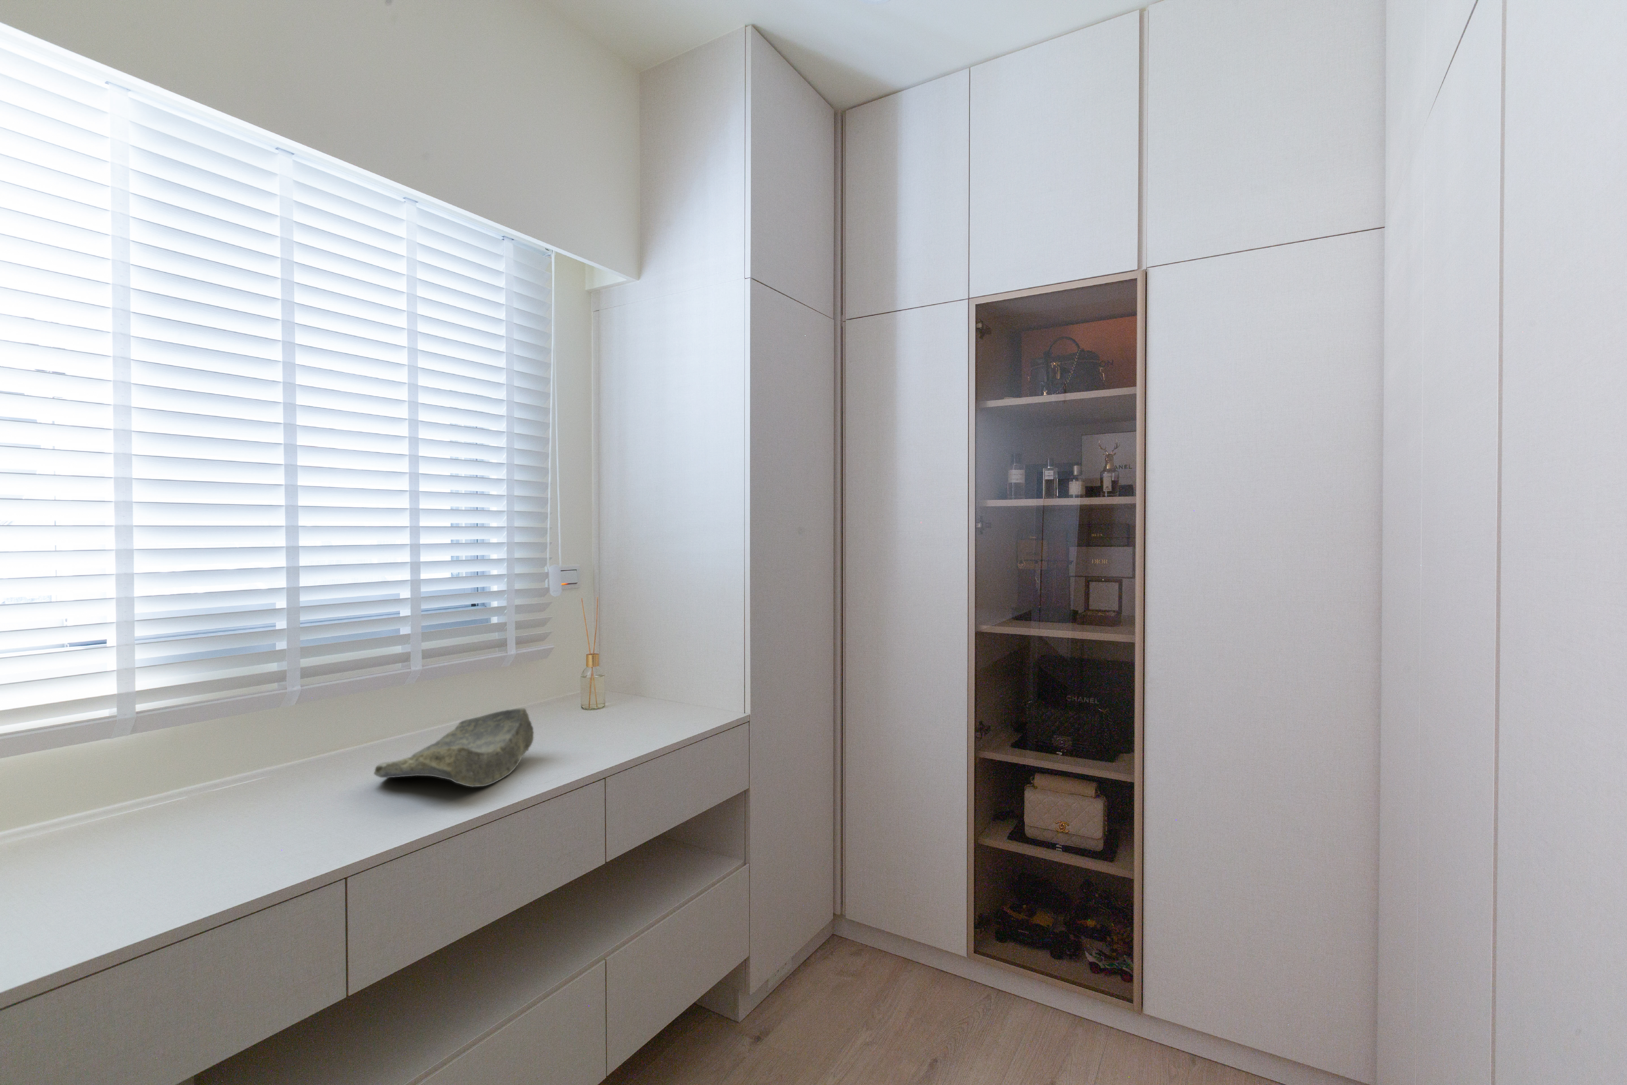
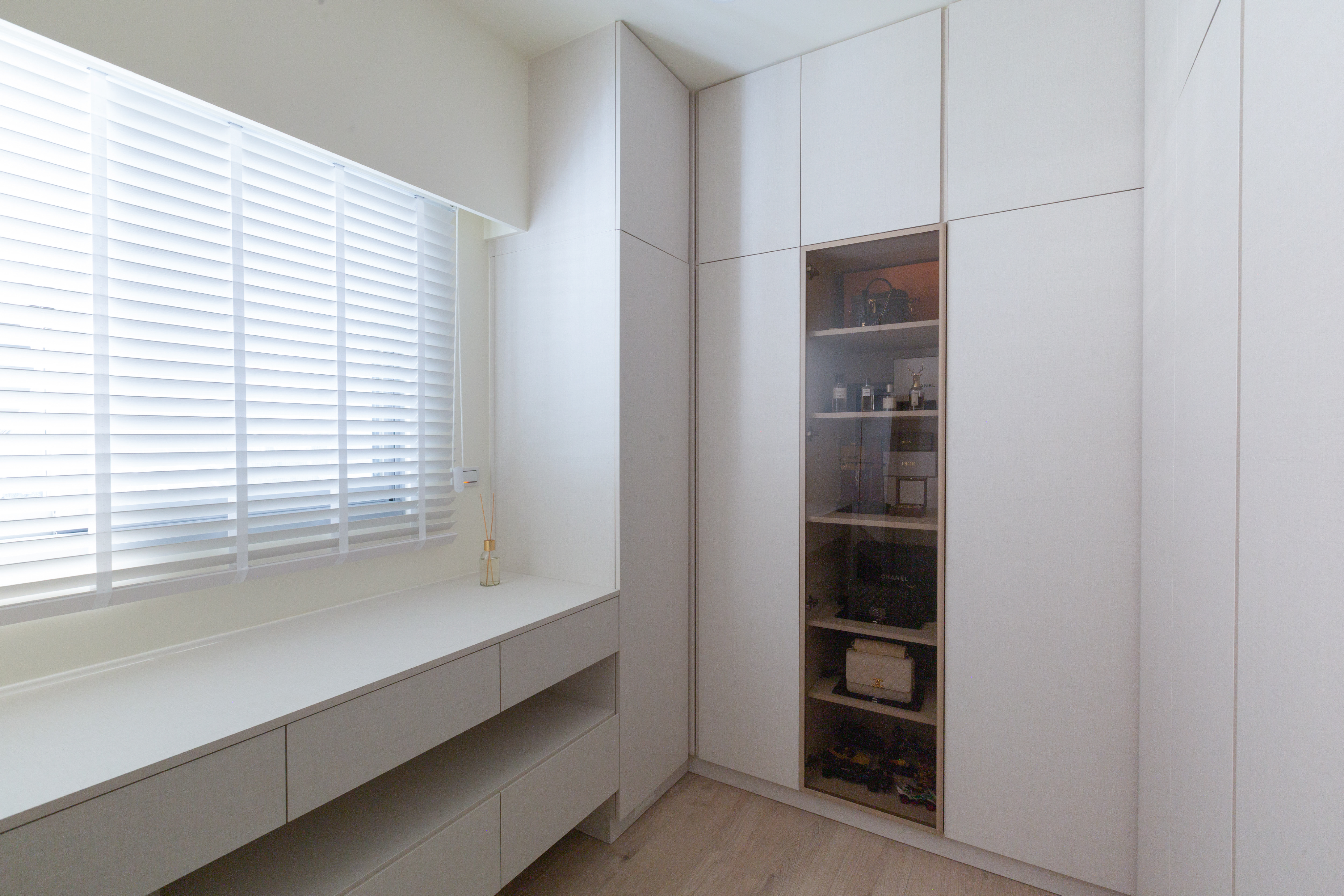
- decorative bowl (447, 748)
